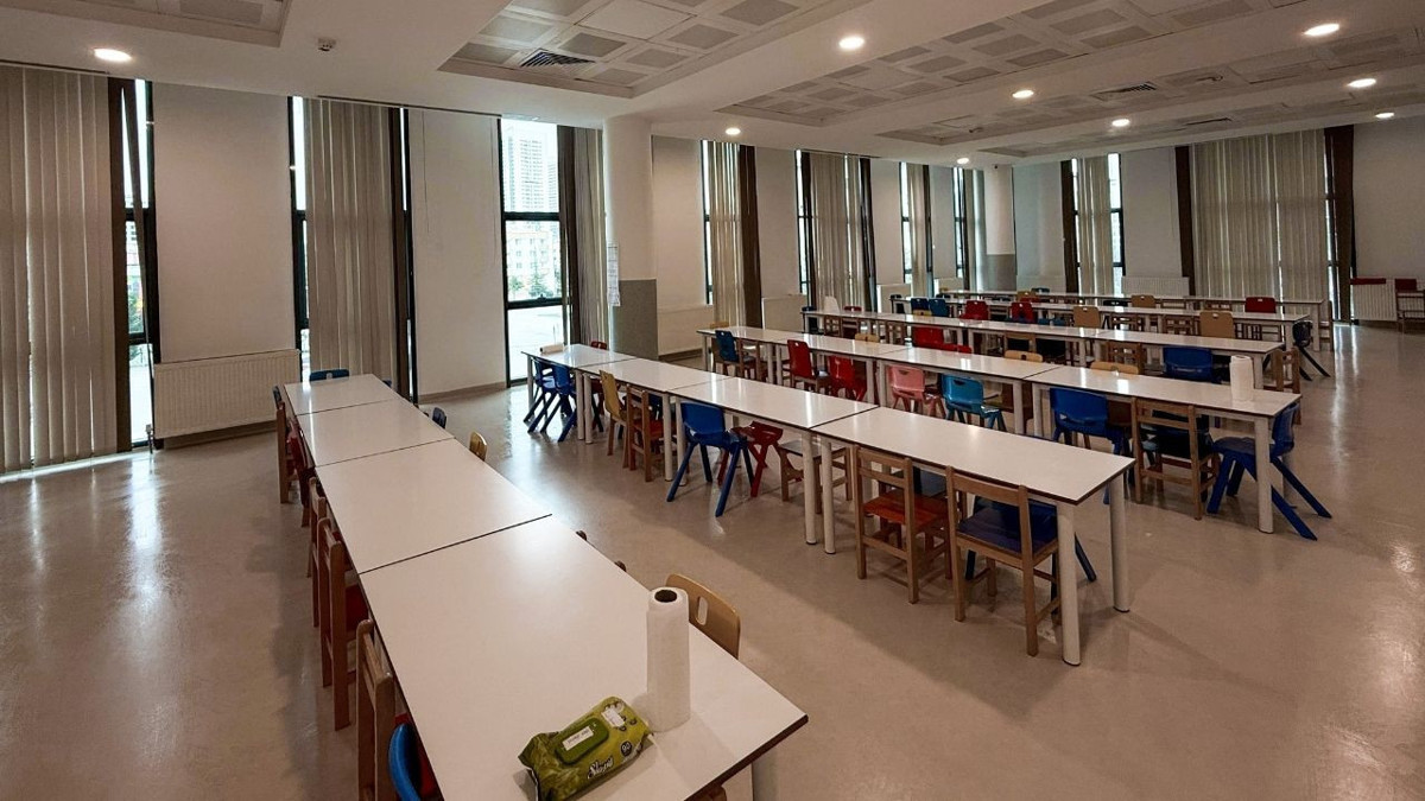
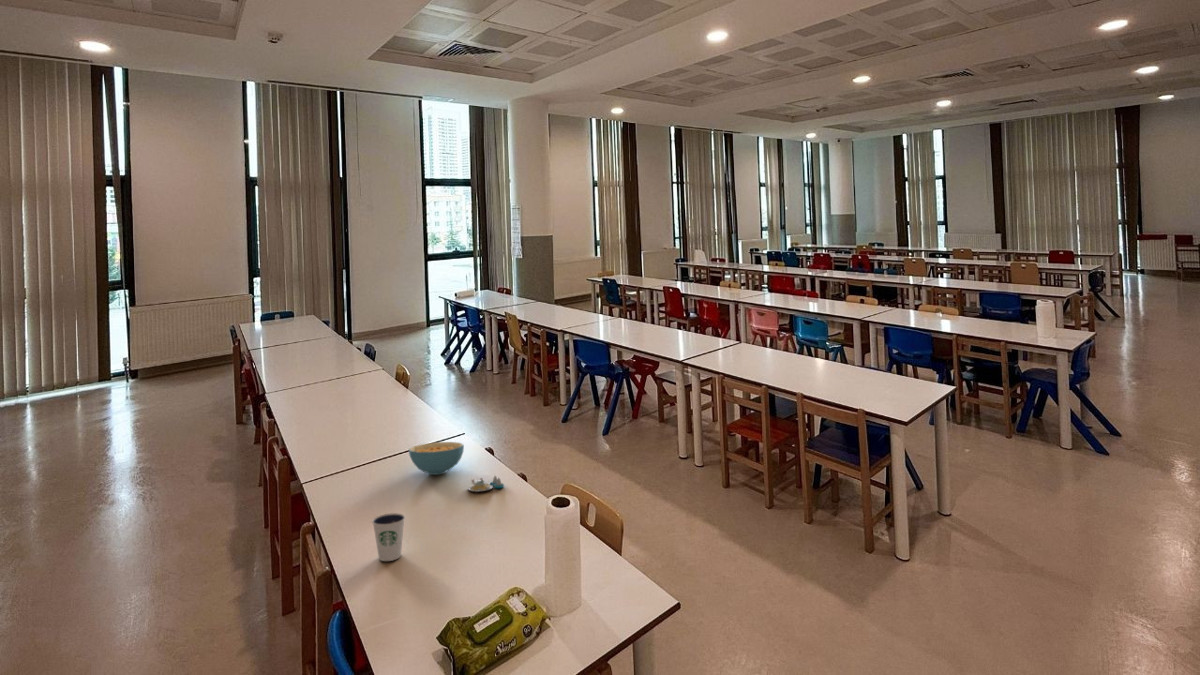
+ salt and pepper shaker set (485, 483)
+ cereal bowl (436, 459)
+ dixie cup (389, 537)
